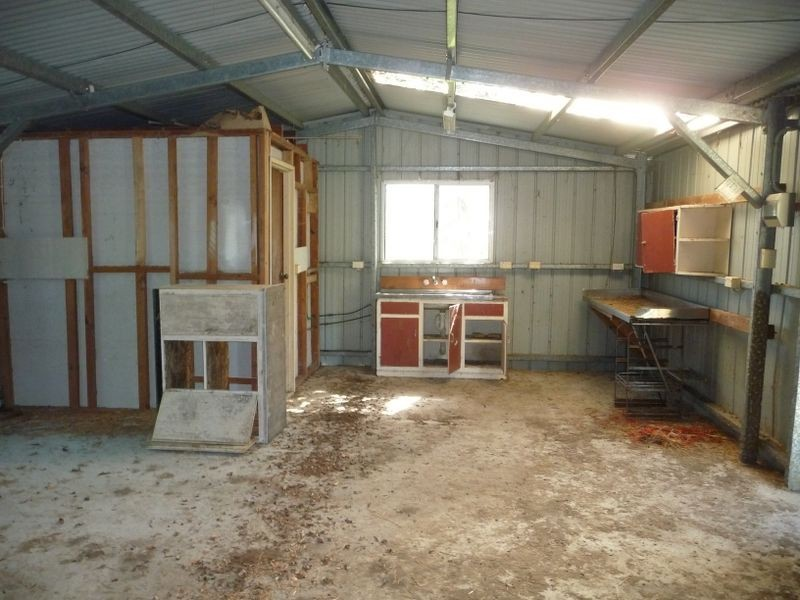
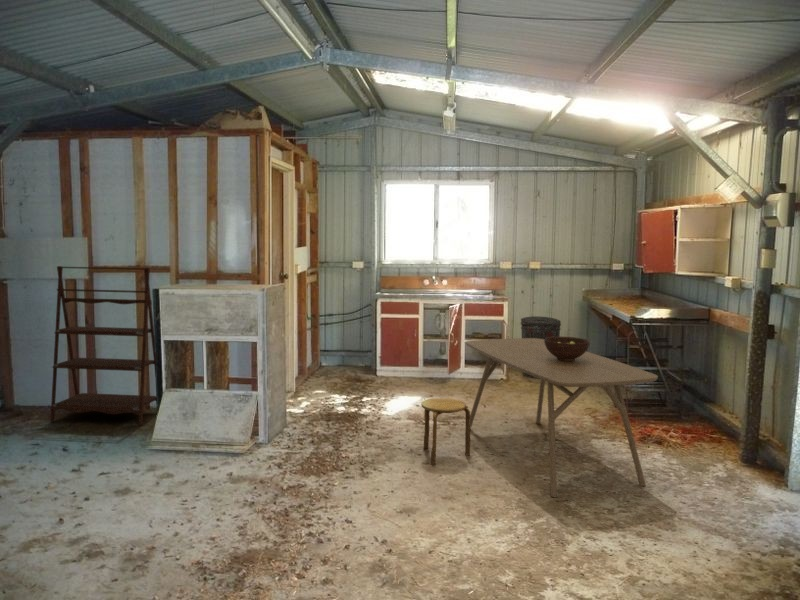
+ shelving unit (105, 334)
+ fruit bowl (566, 349)
+ dining table (548, 405)
+ stool (436, 428)
+ trash can (539, 338)
